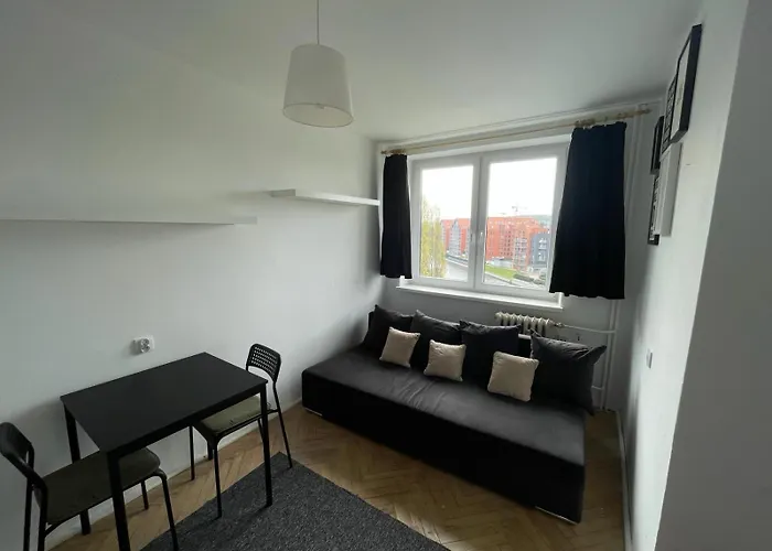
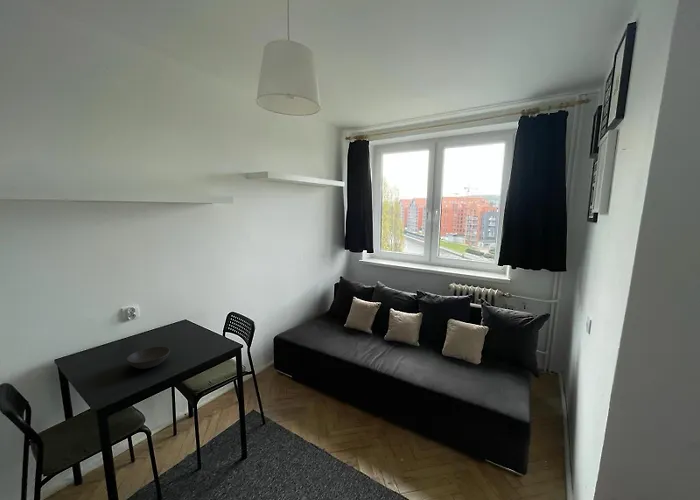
+ soup bowl (149, 359)
